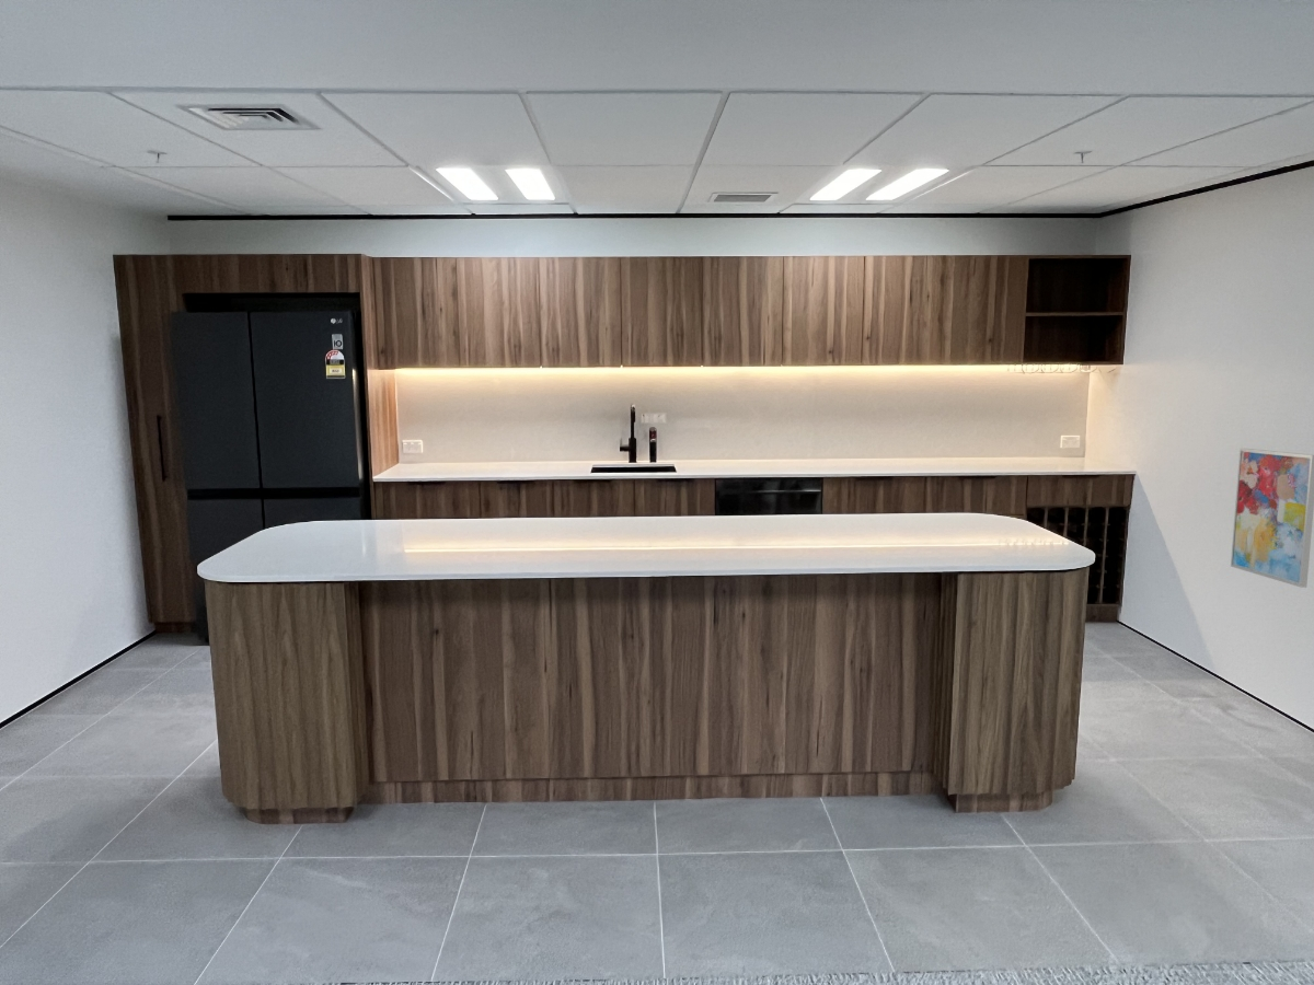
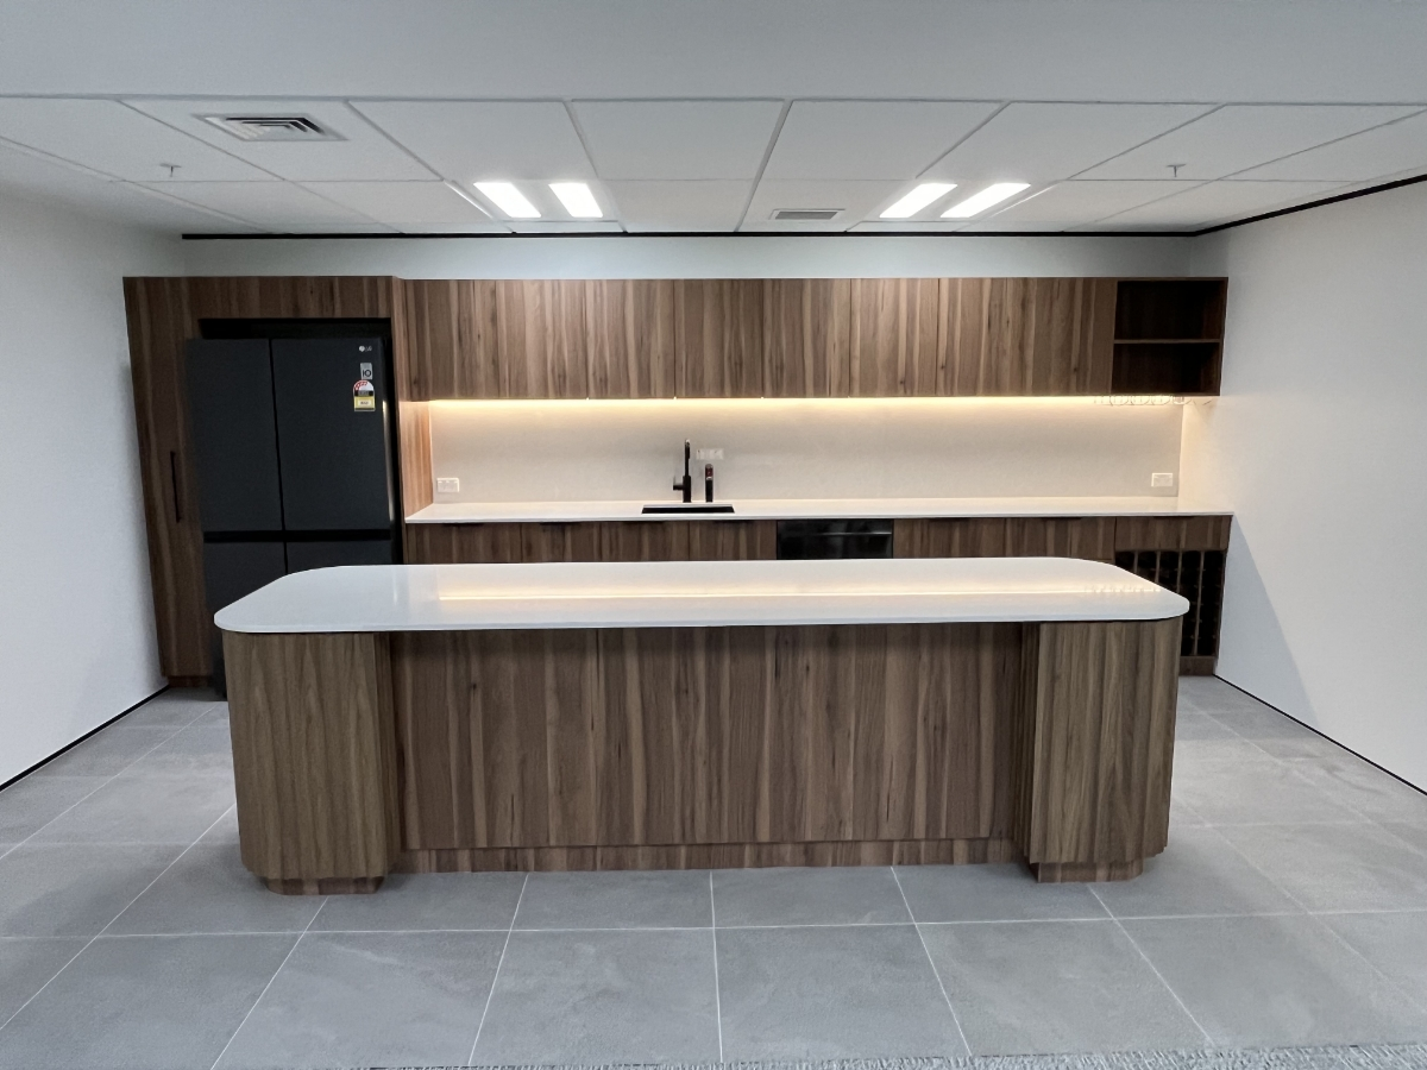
- wall art (1271, 514)
